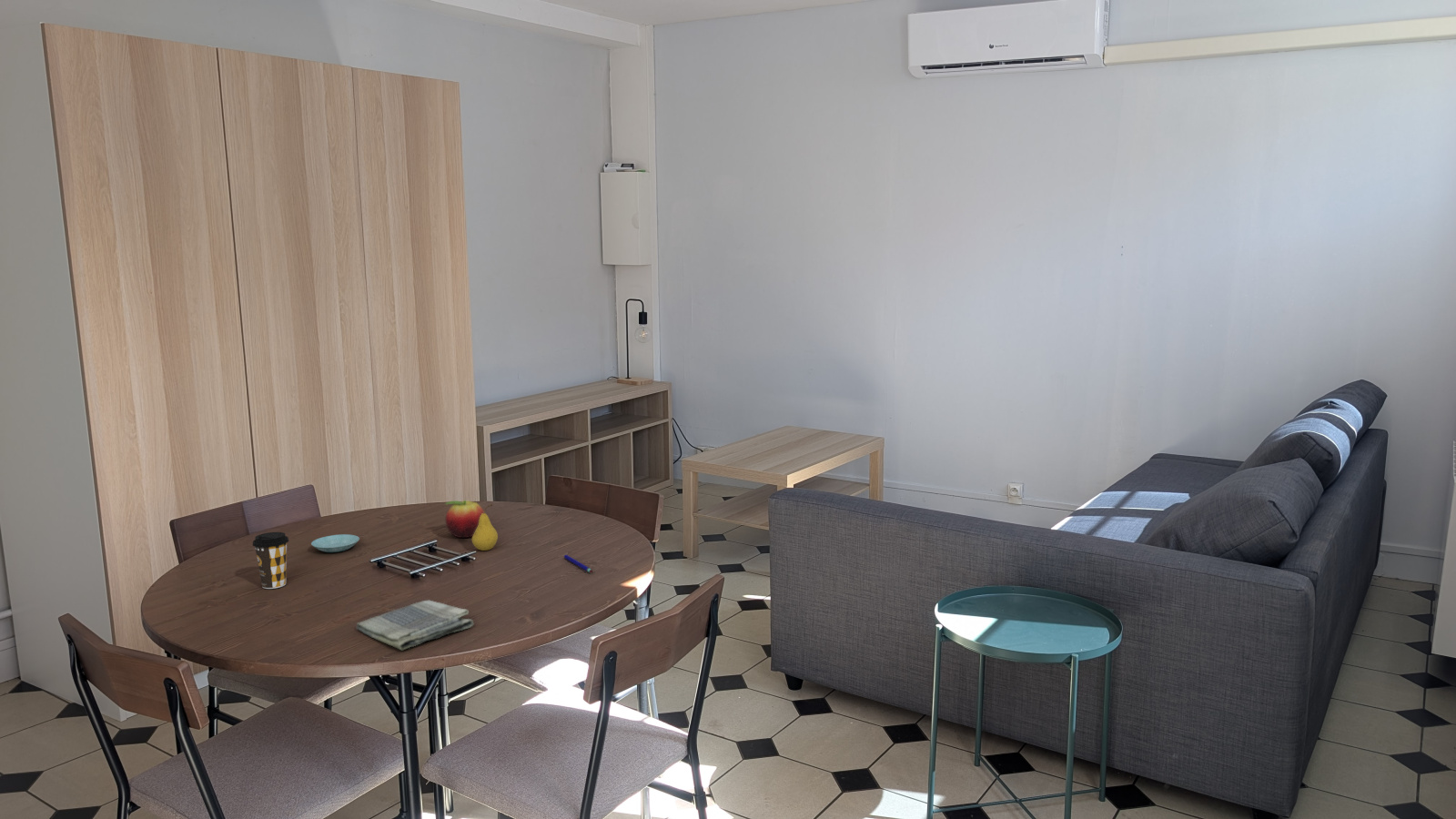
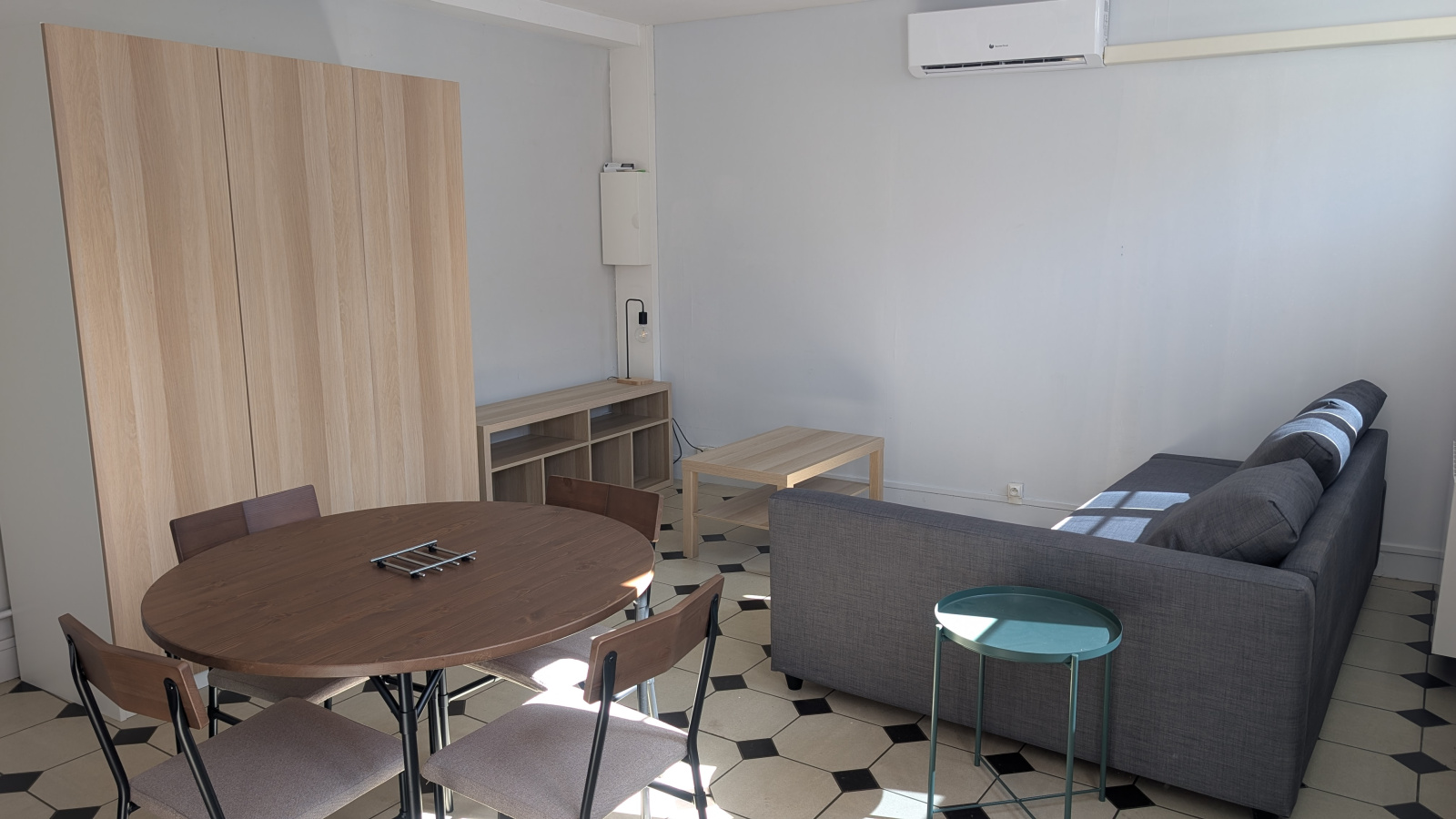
- saucer (336, 544)
- fruit (484, 527)
- dish towel (415, 622)
- coffee cup (272, 560)
- fruit (465, 517)
- pen (578, 563)
